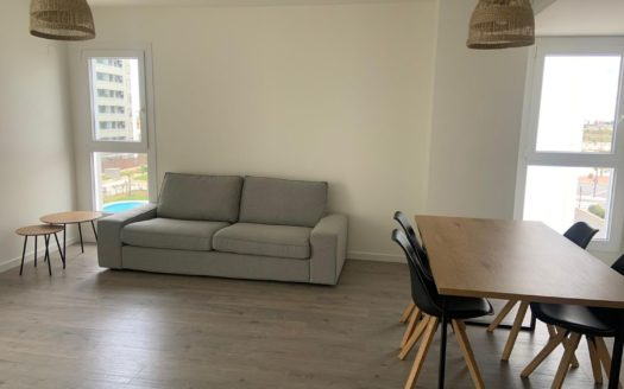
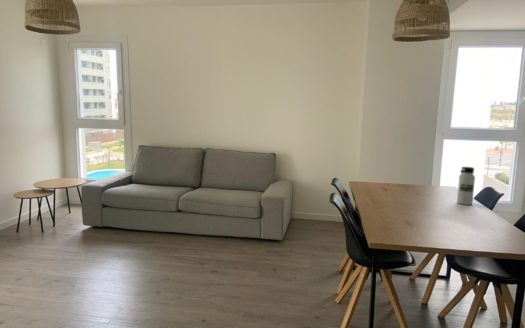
+ water bottle (466, 185)
